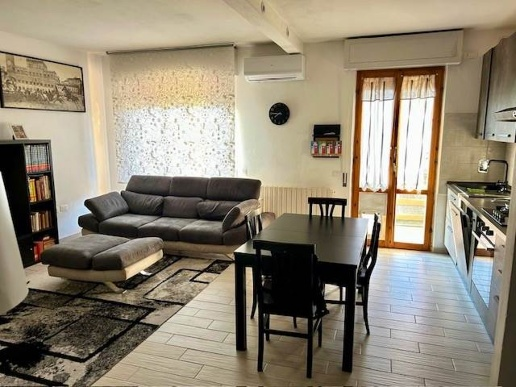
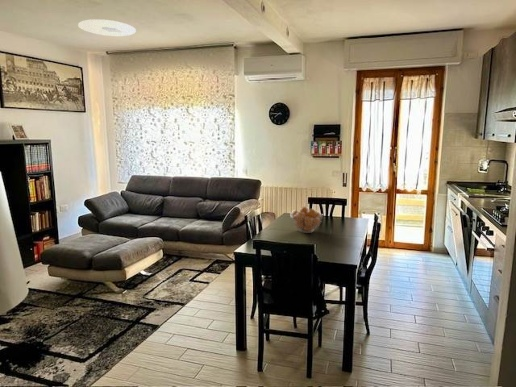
+ ceiling light (107, 25)
+ fruit basket (306, 219)
